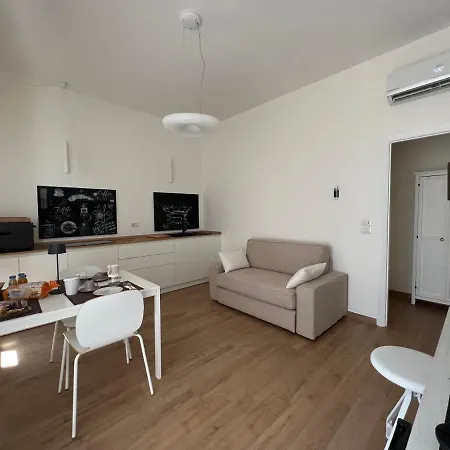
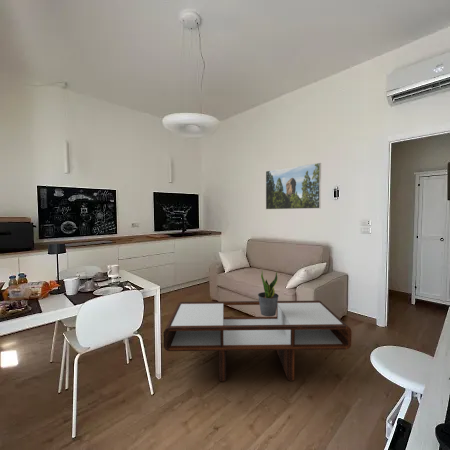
+ potted plant (268, 290)
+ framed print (291, 188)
+ coffee table (253, 337)
